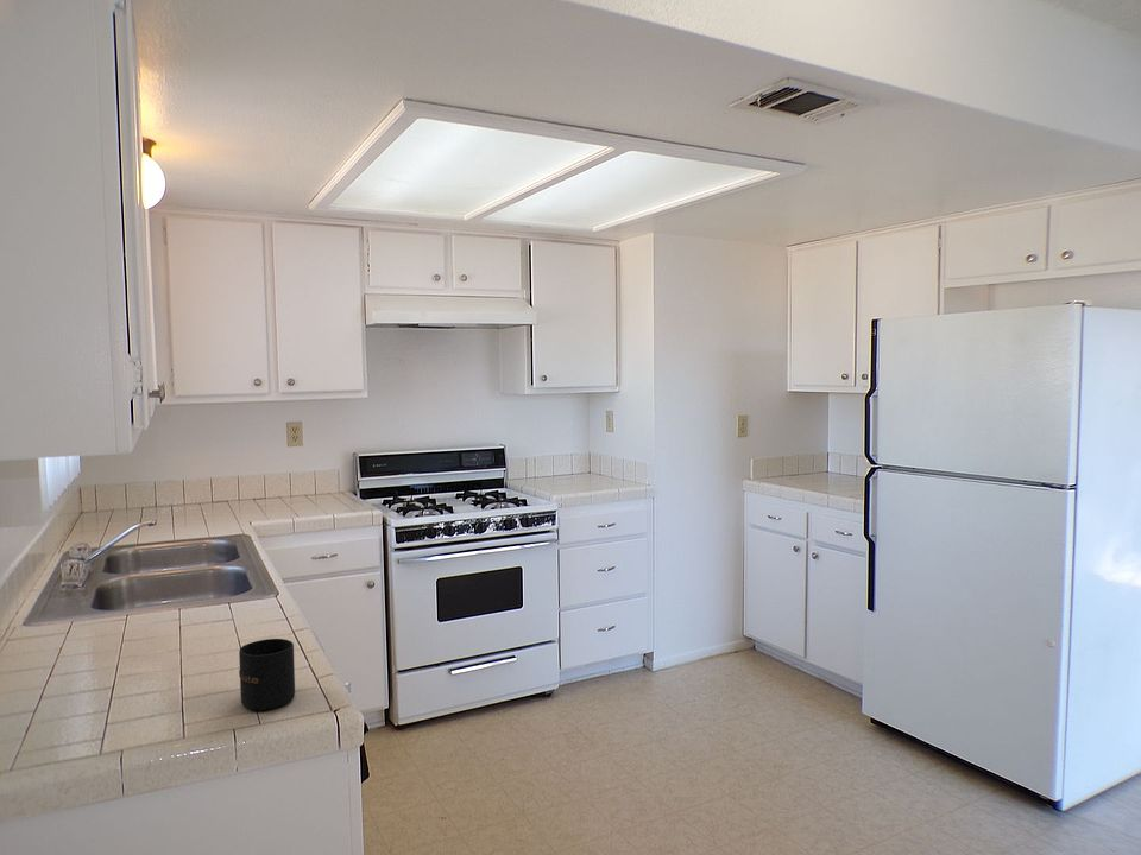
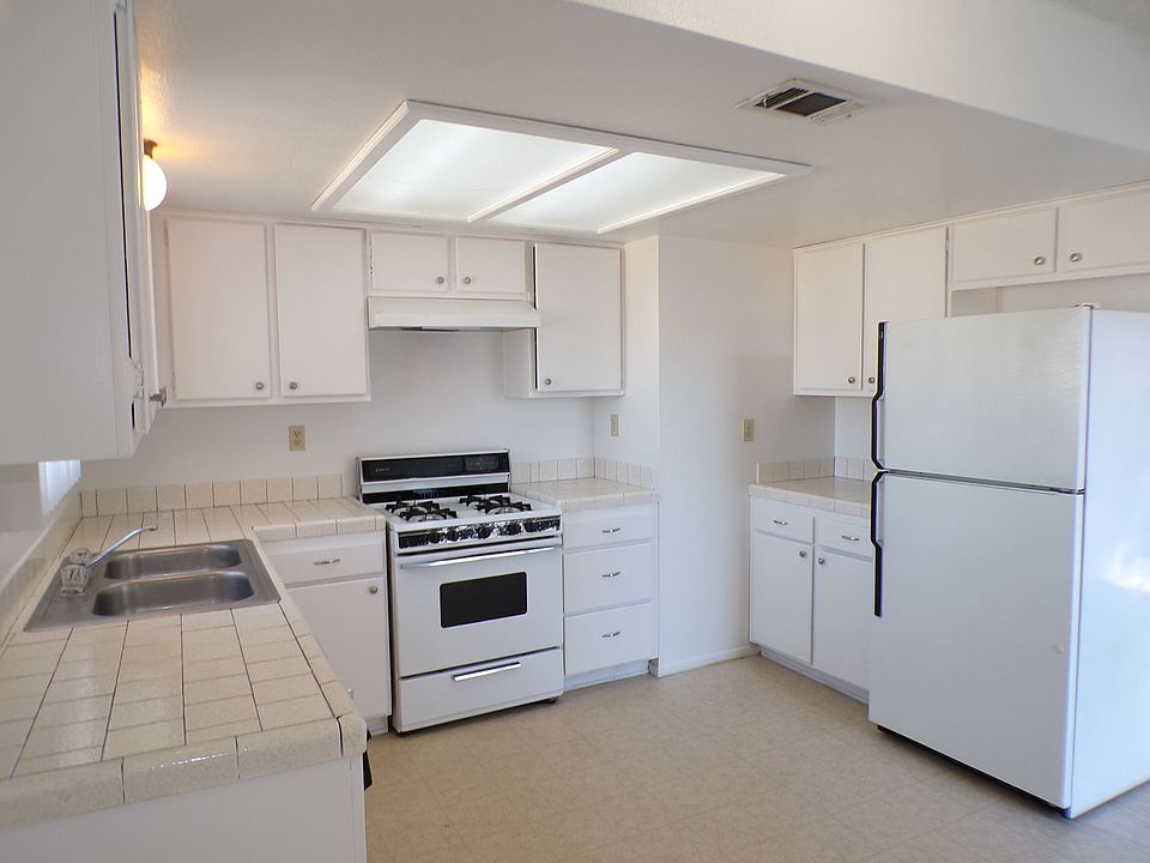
- mug (265, 671)
